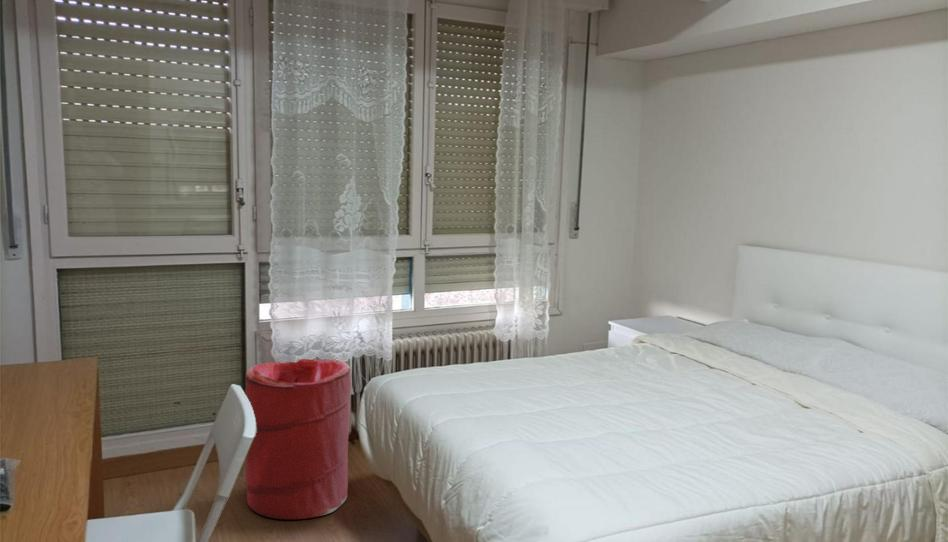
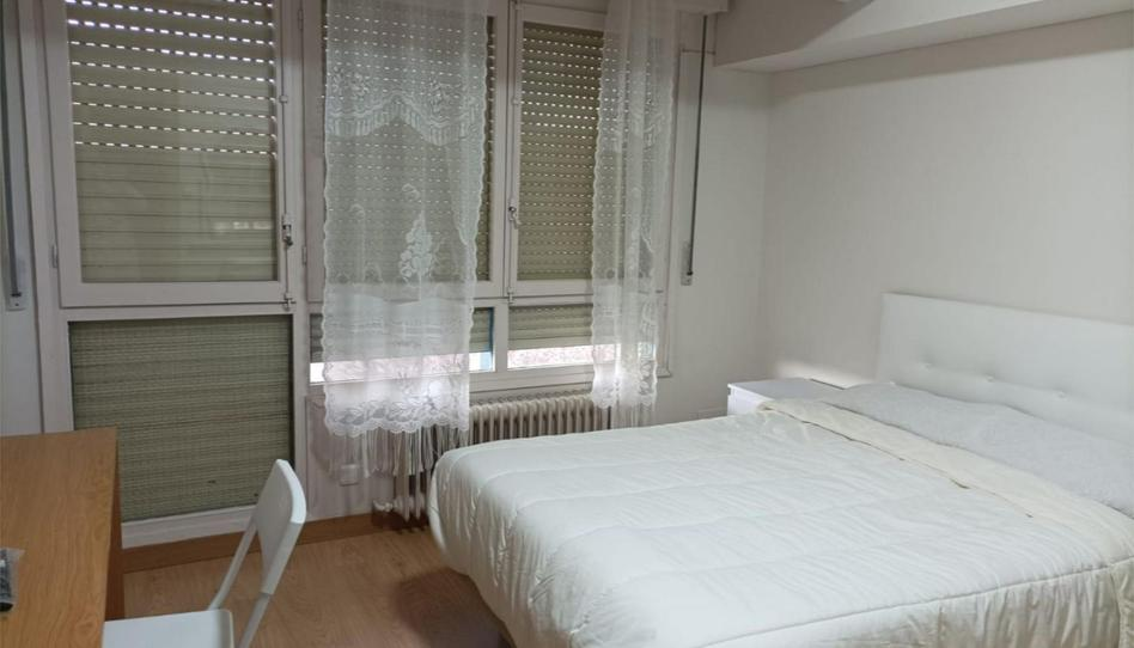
- laundry hamper (298, 430)
